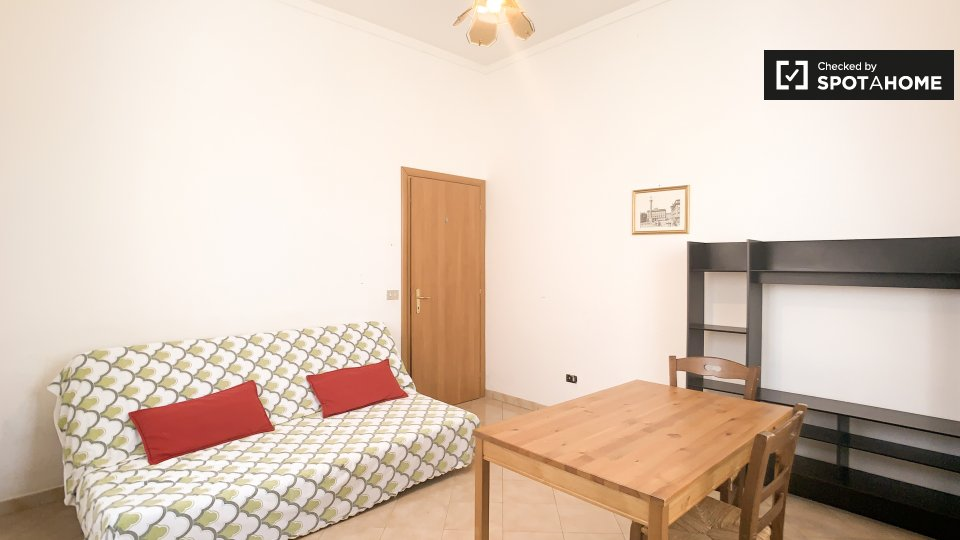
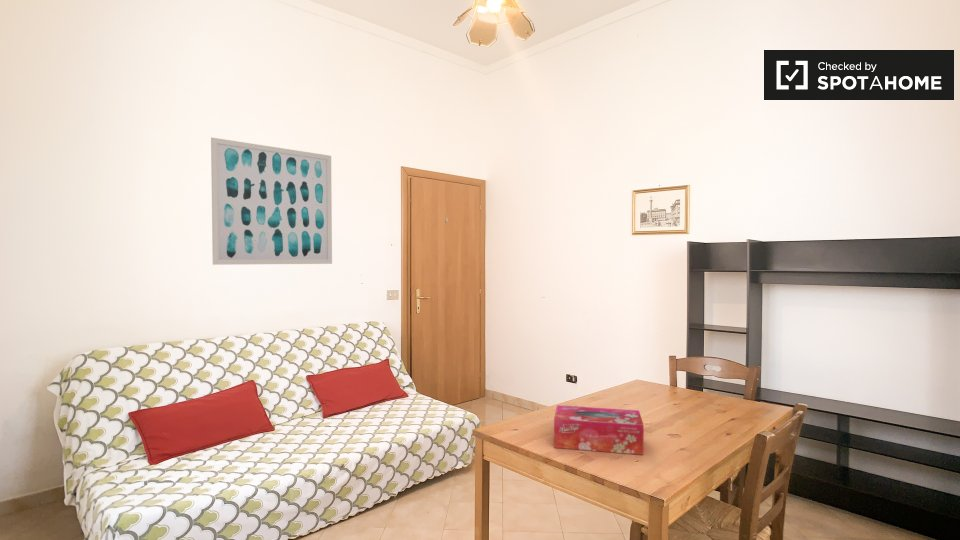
+ tissue box (597, 428)
+ wall art (276, 205)
